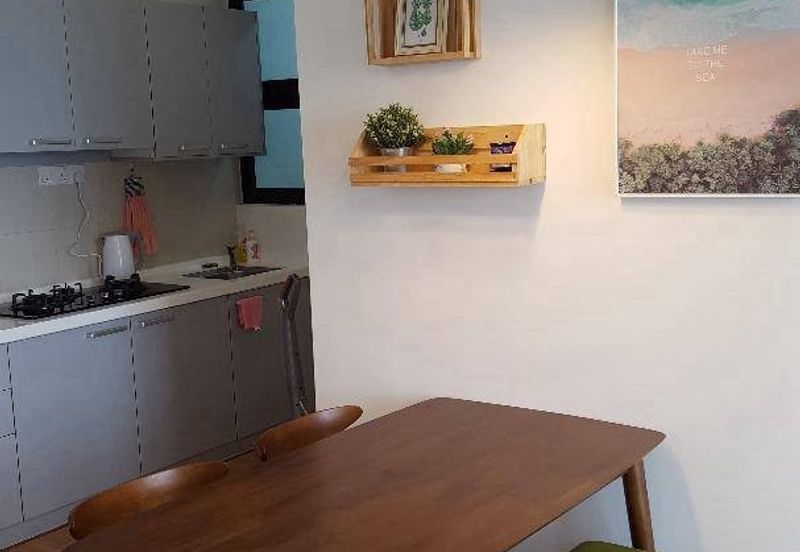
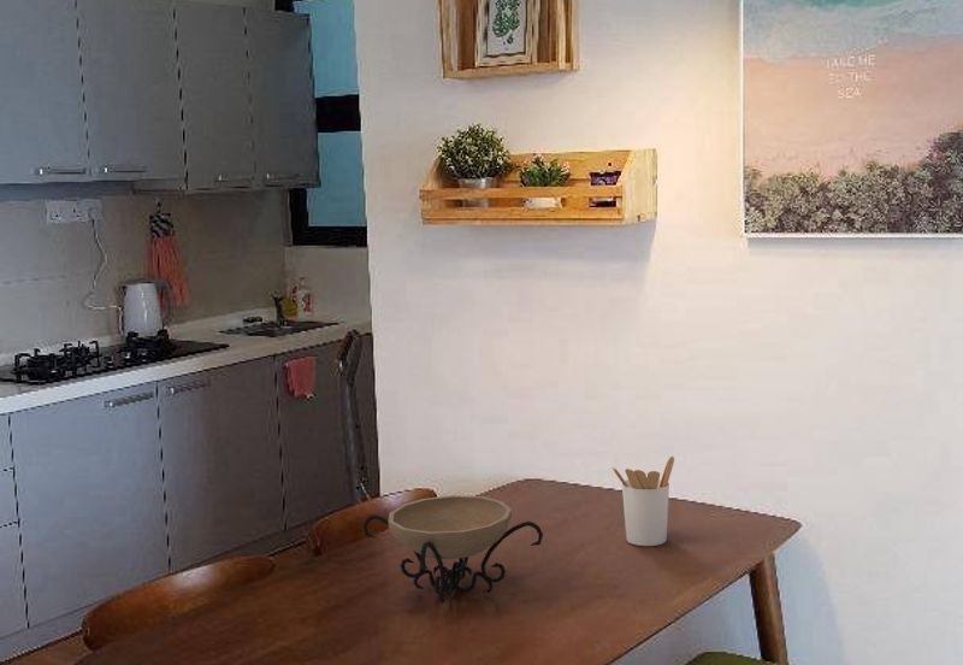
+ utensil holder (644, 501)
+ decorative bowl (451, 552)
